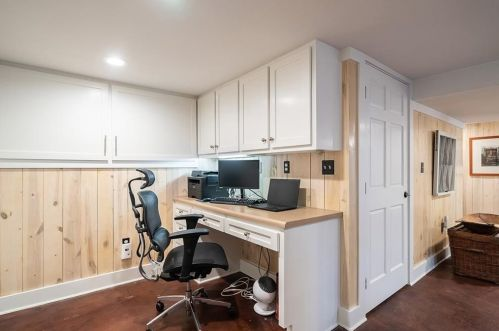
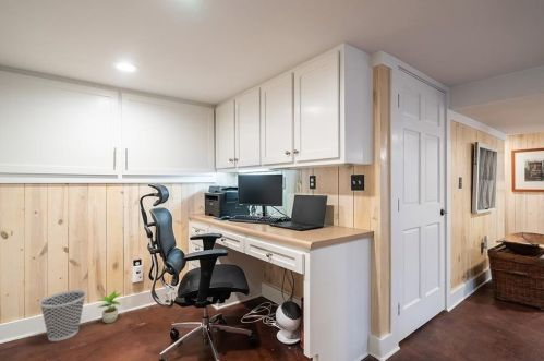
+ wastebasket (63, 315)
+ potted plant (109, 305)
